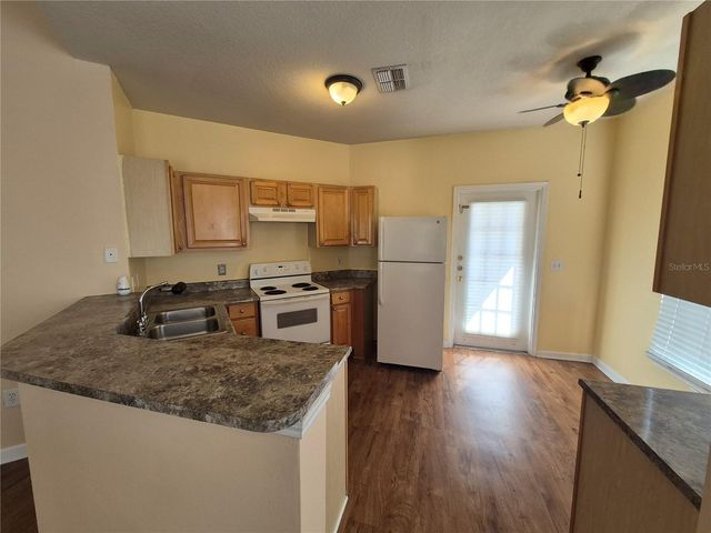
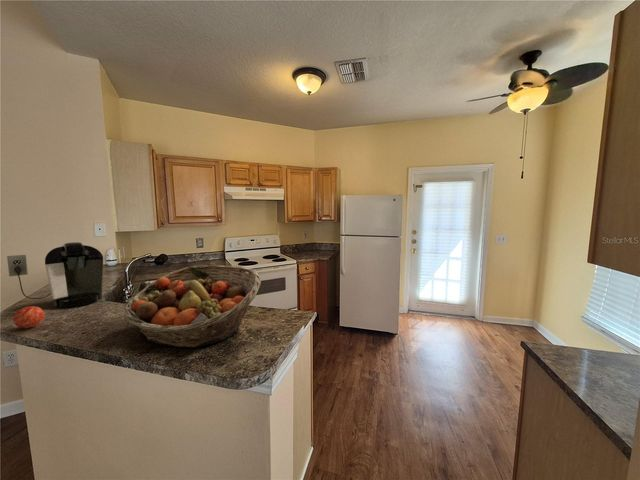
+ coffee maker (59, 273)
+ fruit basket (197, 300)
+ apple (29, 317)
